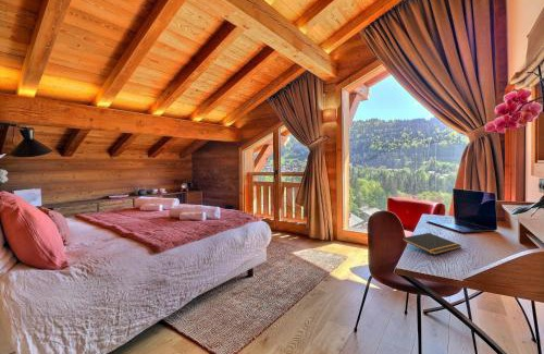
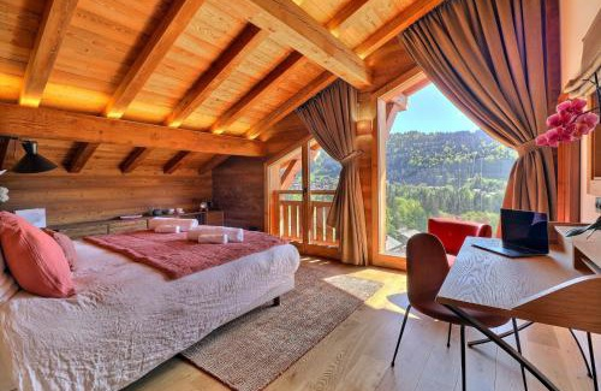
- notepad (431, 242)
